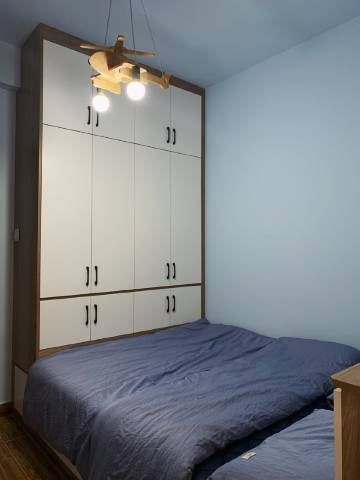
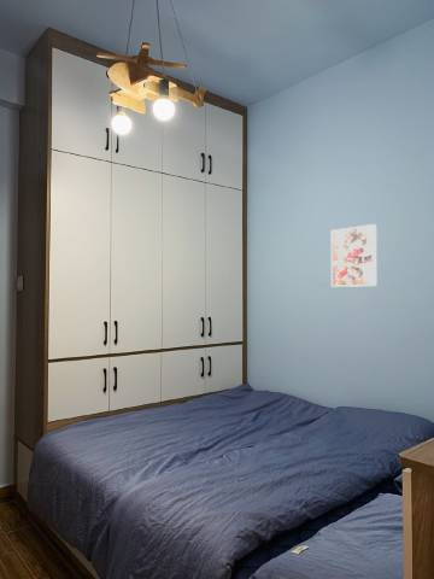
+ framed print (352, 257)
